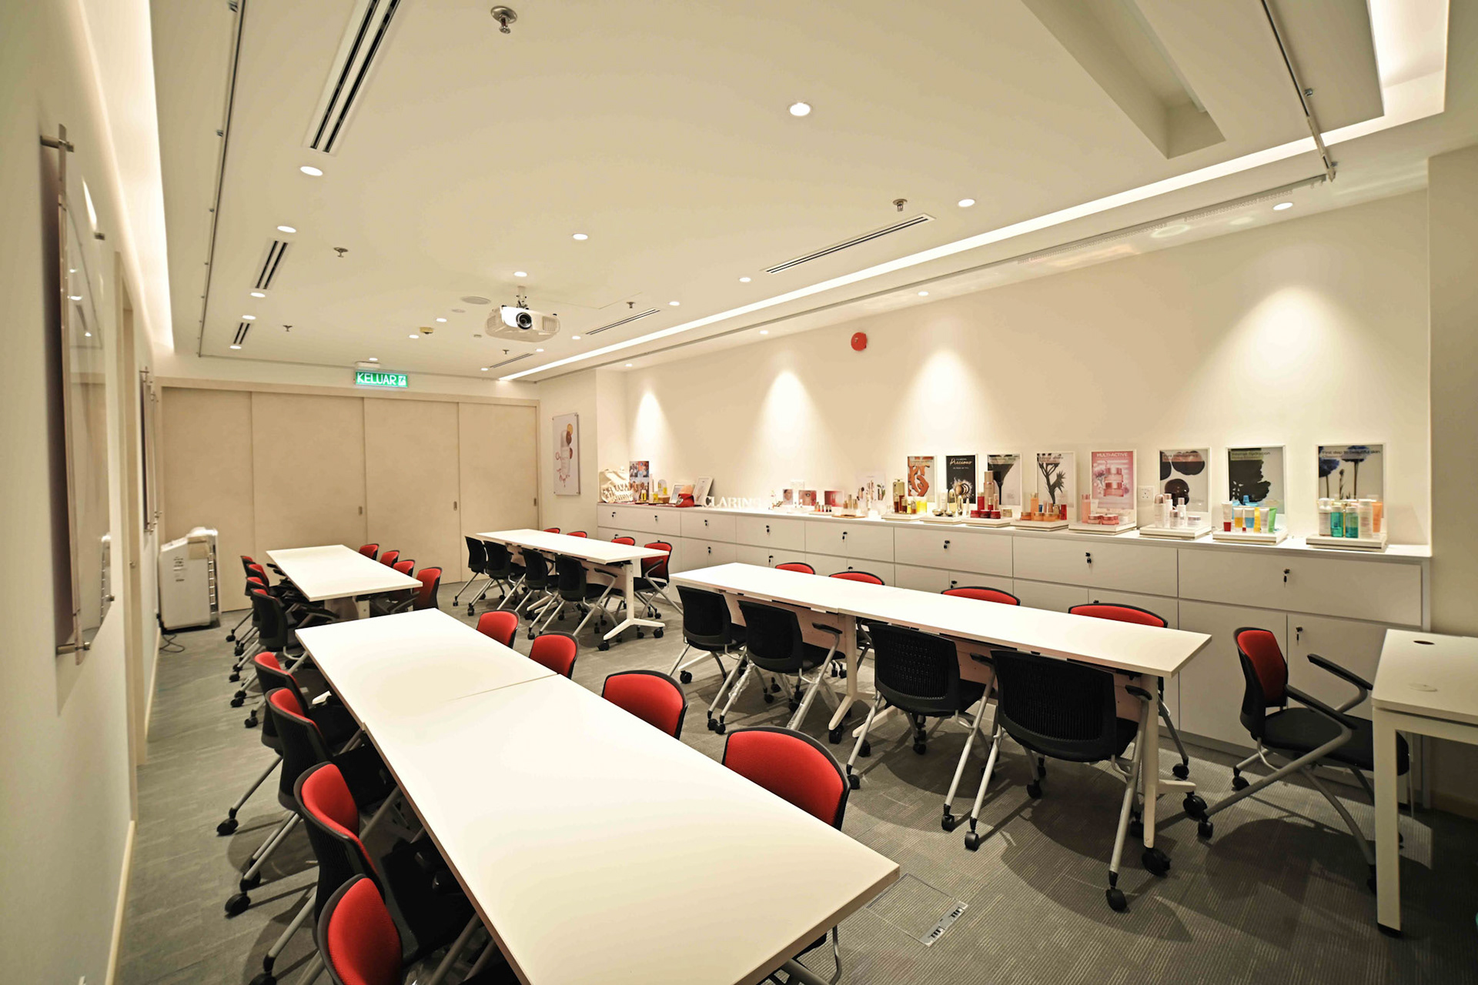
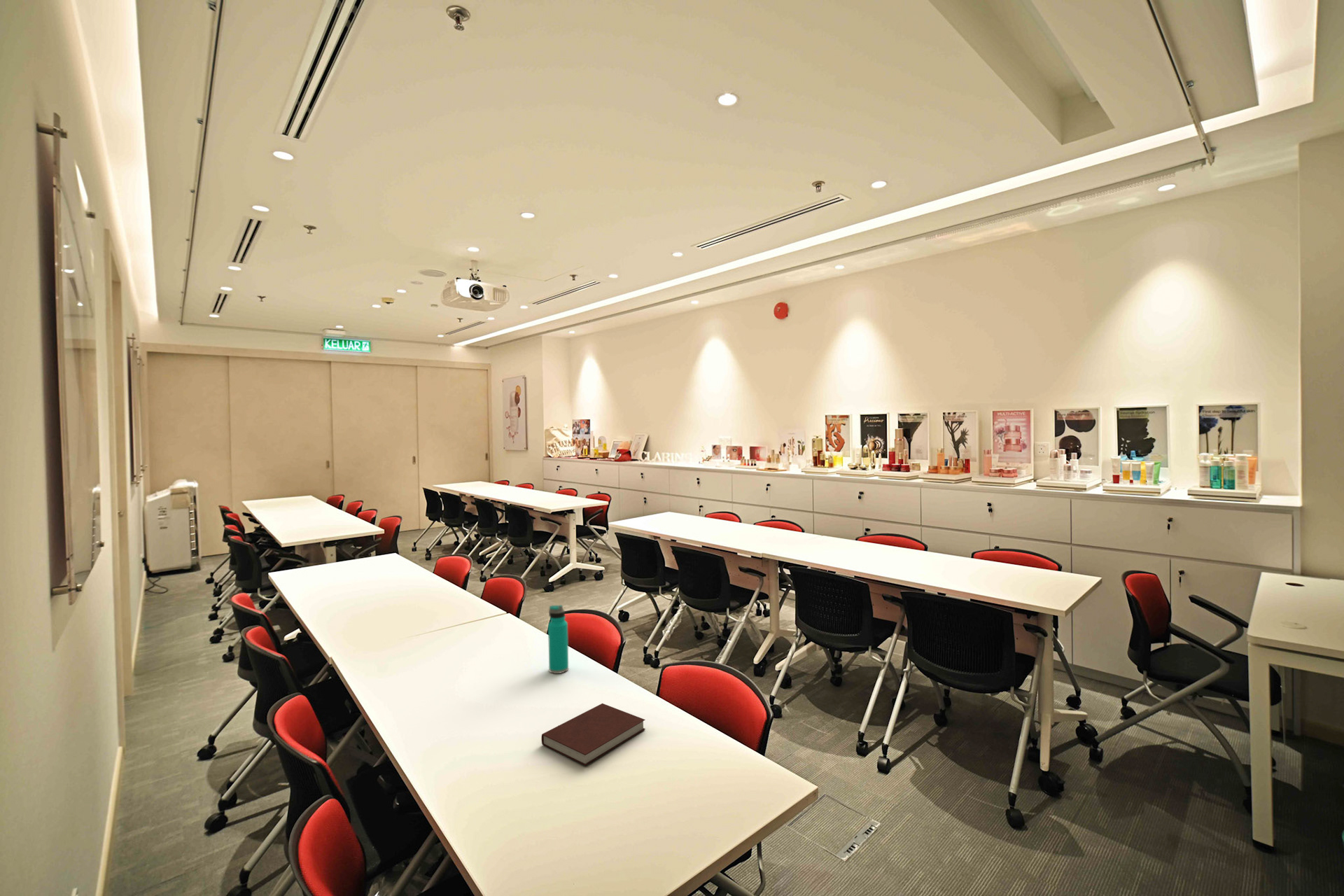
+ water bottle (558, 637)
+ notebook (594, 732)
